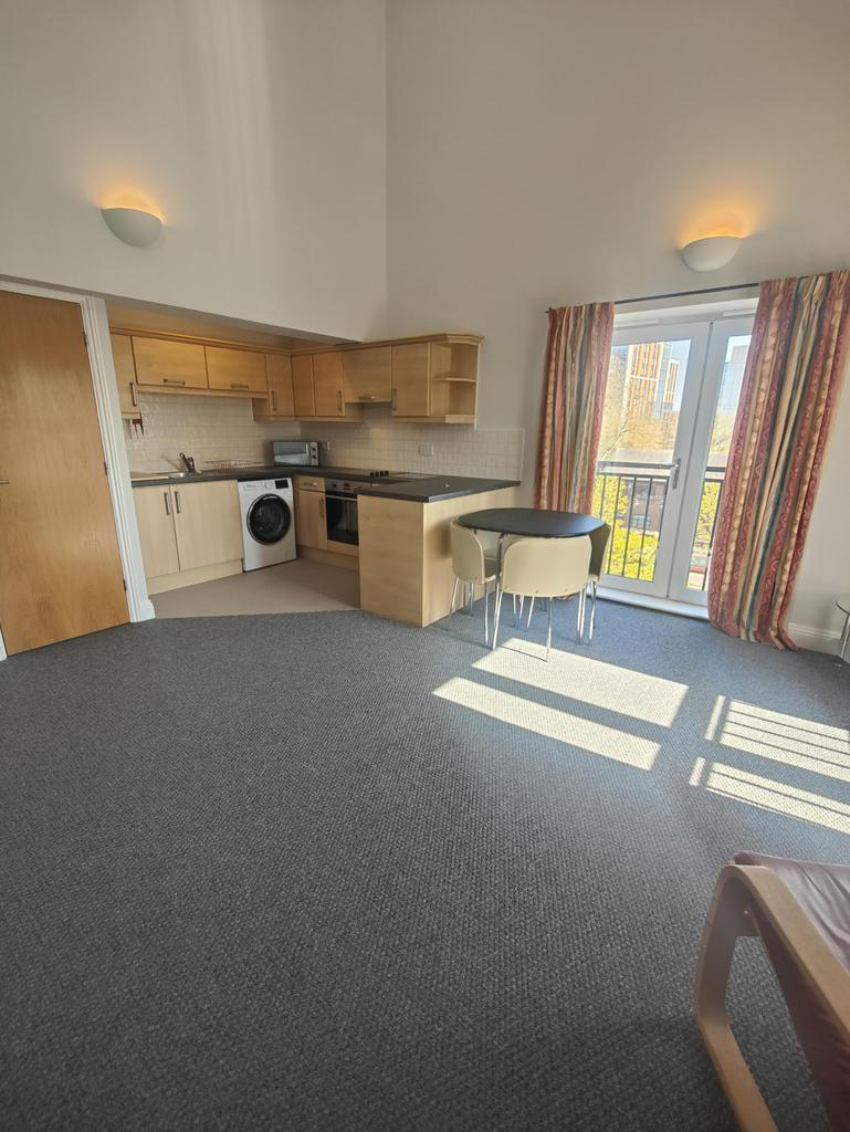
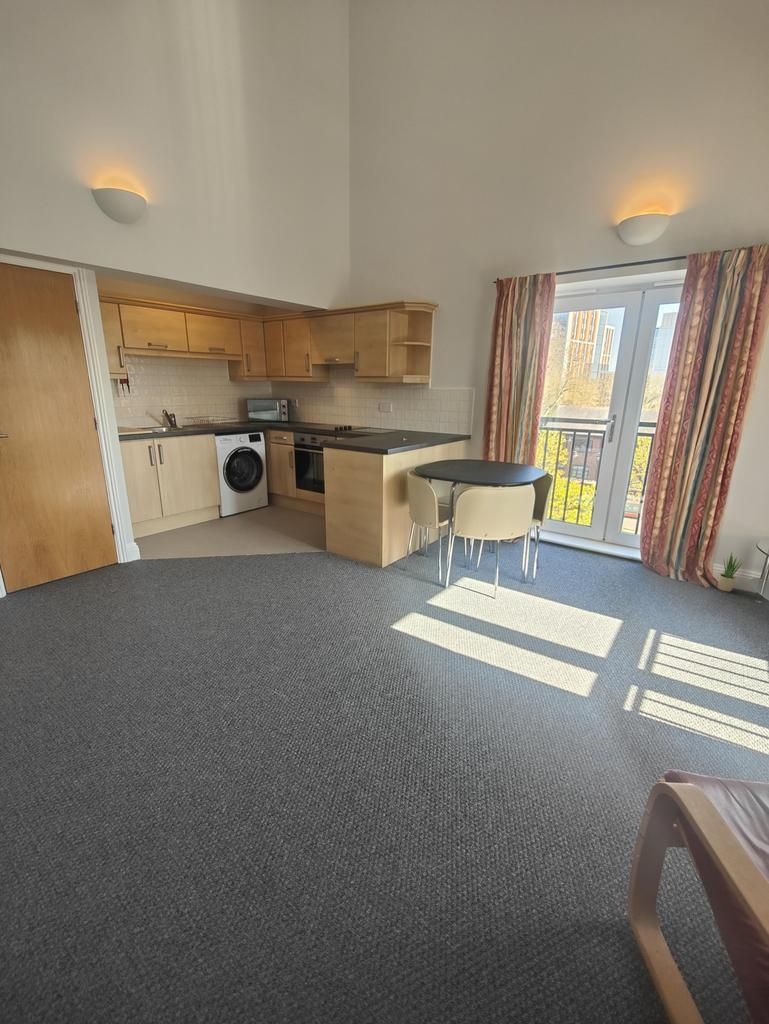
+ potted plant (730, 571)
